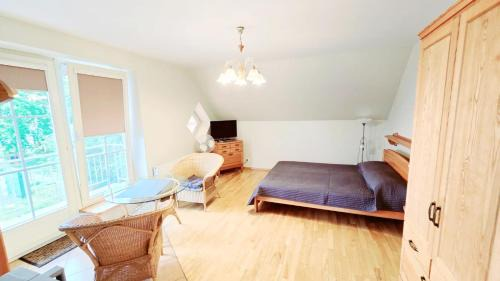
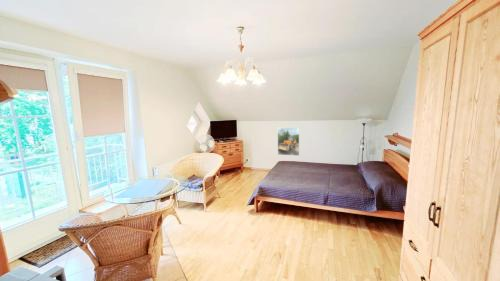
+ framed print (288, 141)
